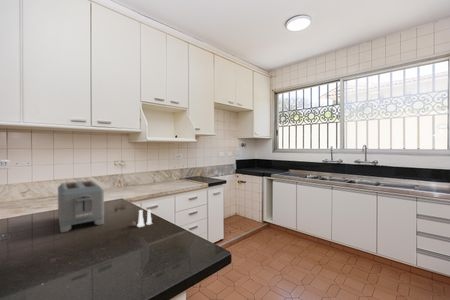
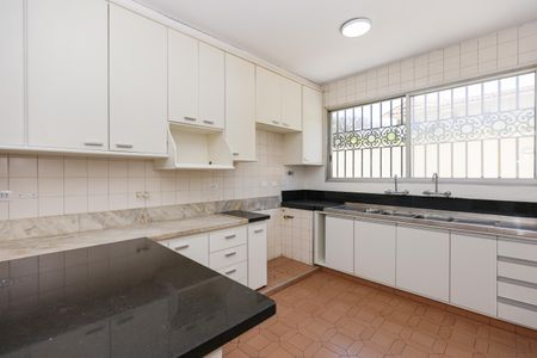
- toaster (80, 203)
- salt and pepper shaker set (142, 216)
